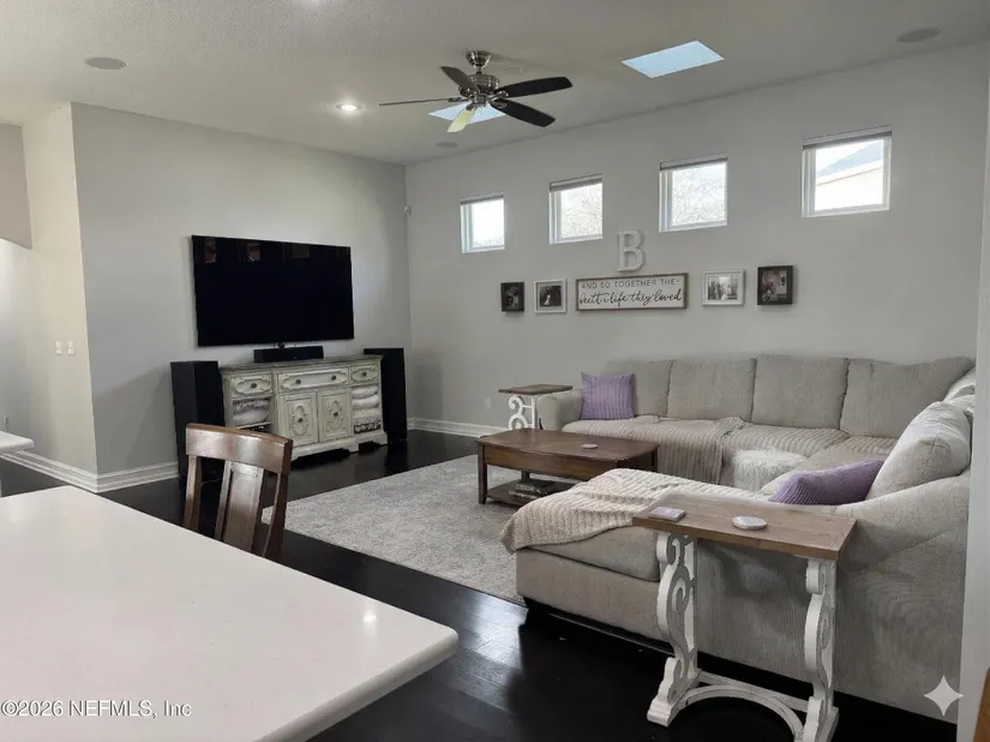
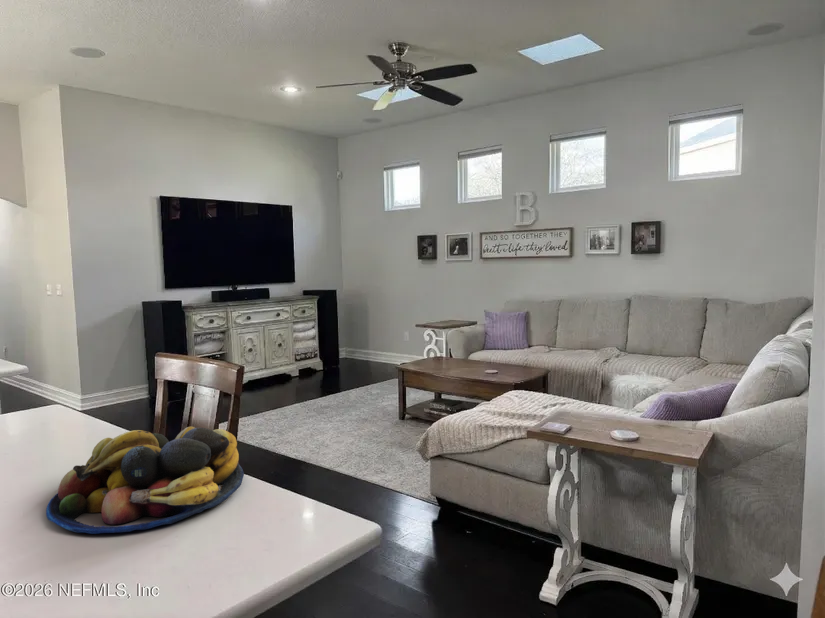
+ fruit bowl (148, 459)
